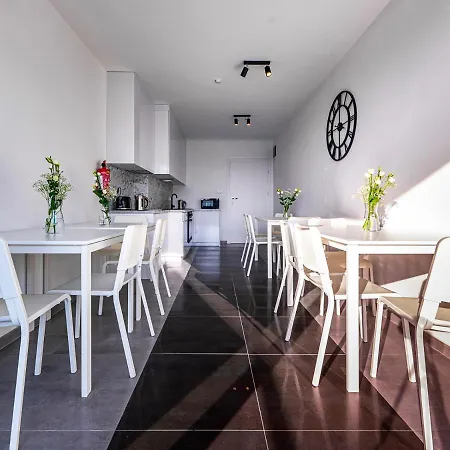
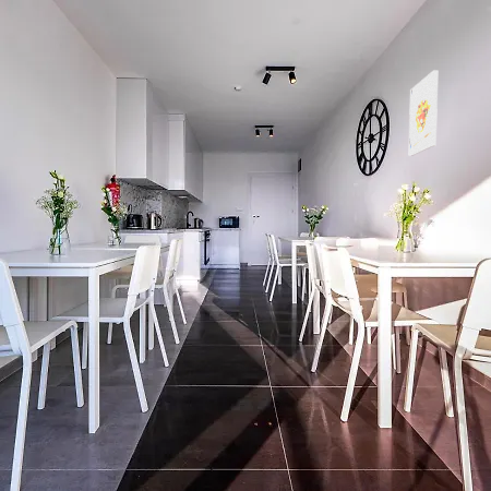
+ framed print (422, 116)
